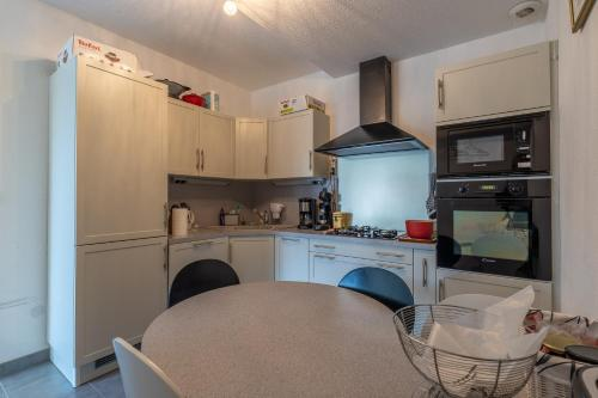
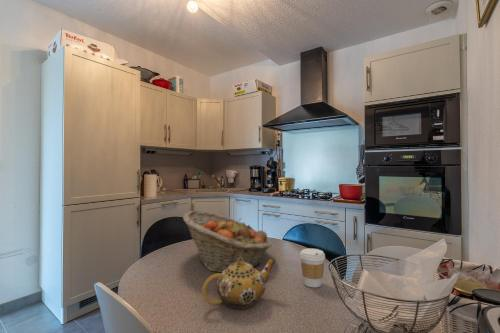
+ fruit basket (226, 235)
+ teapot (241, 278)
+ coffee cup (312, 266)
